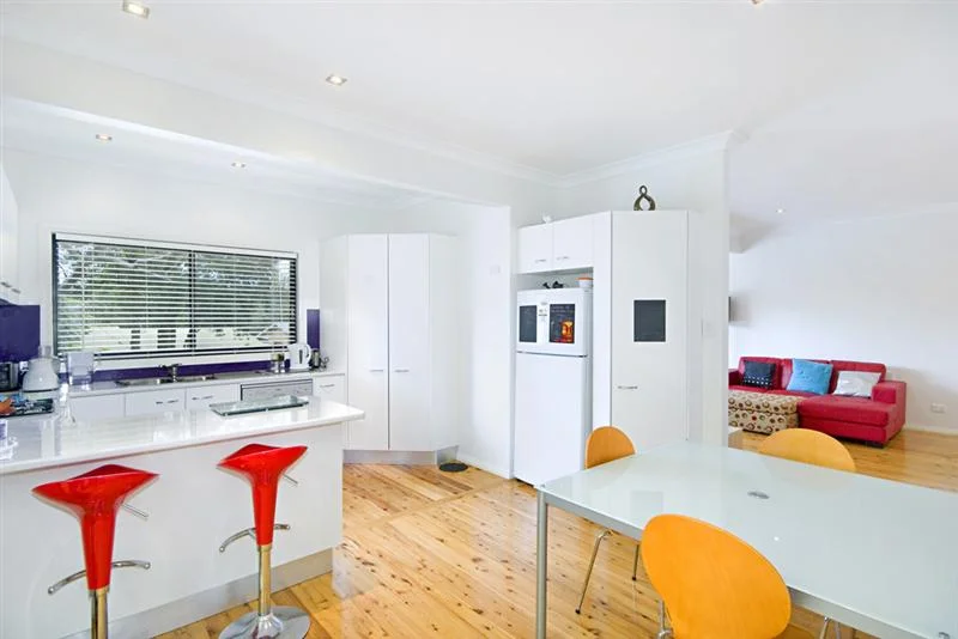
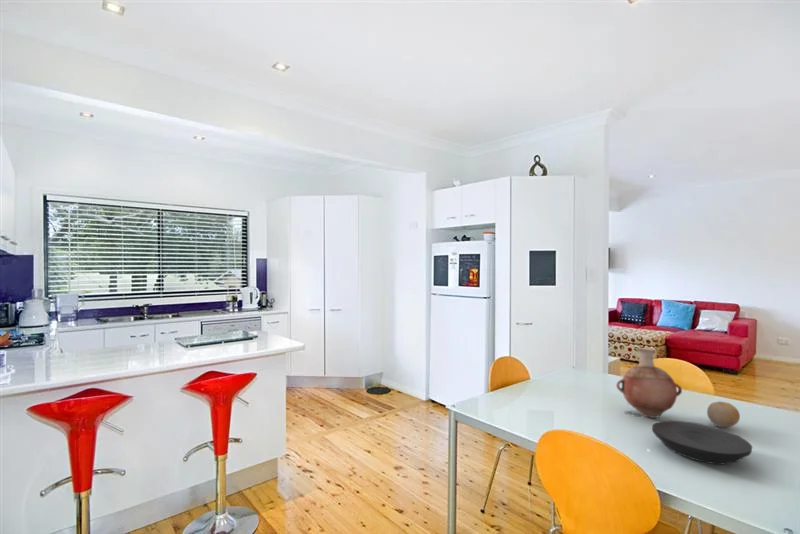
+ plate (699, 444)
+ fruit (722, 414)
+ vase (648, 382)
